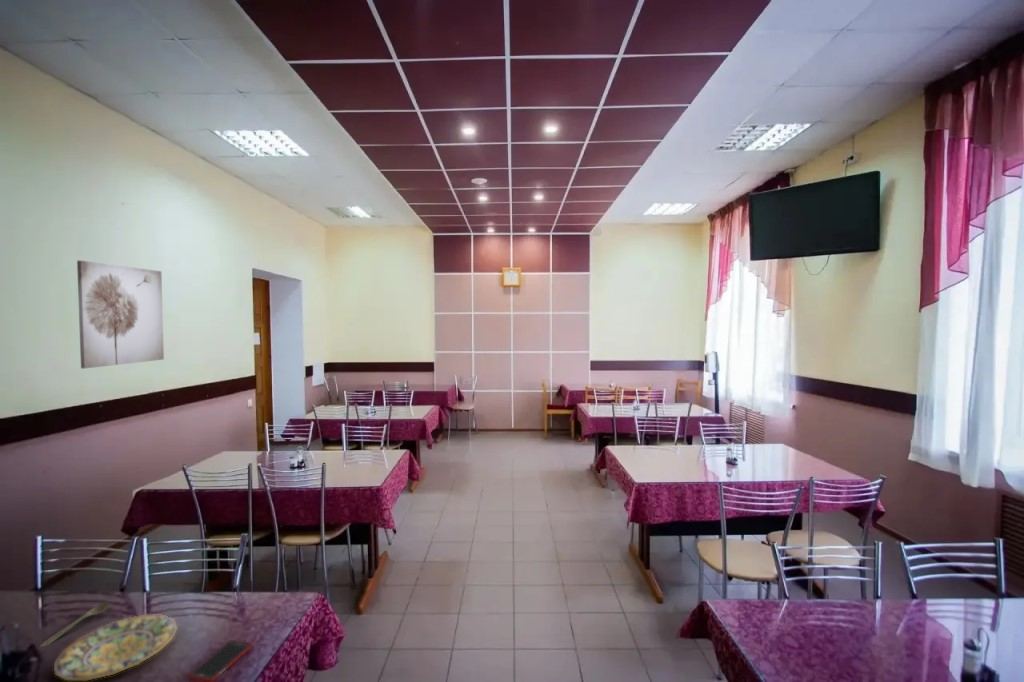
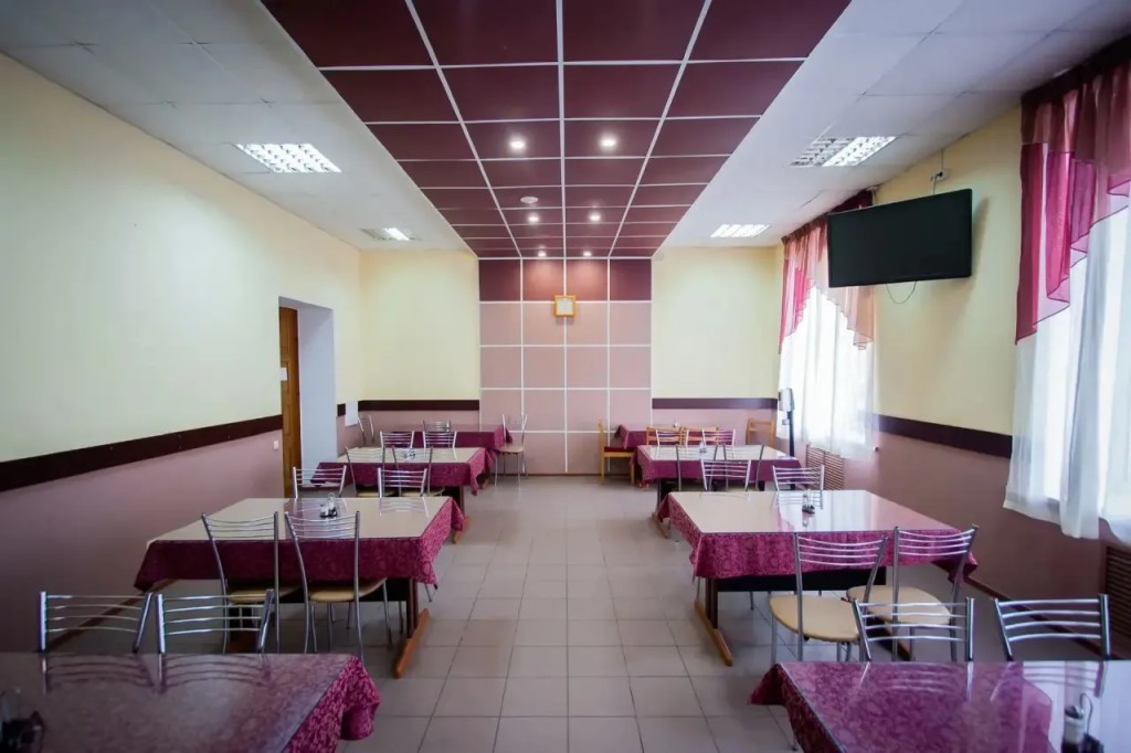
- plate (119, 648)
- cell phone (221, 660)
- spoon (75, 623)
- wall art (125, 315)
